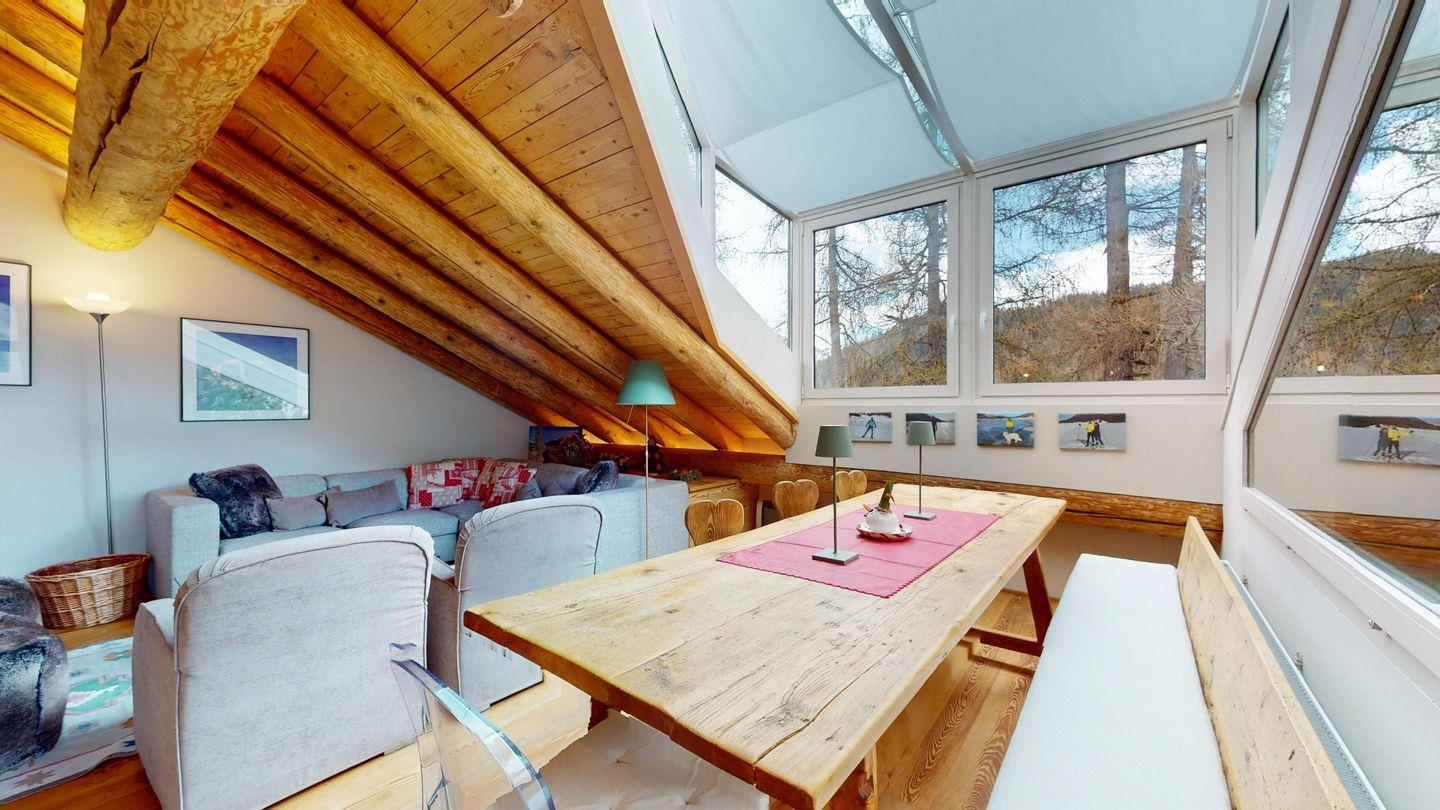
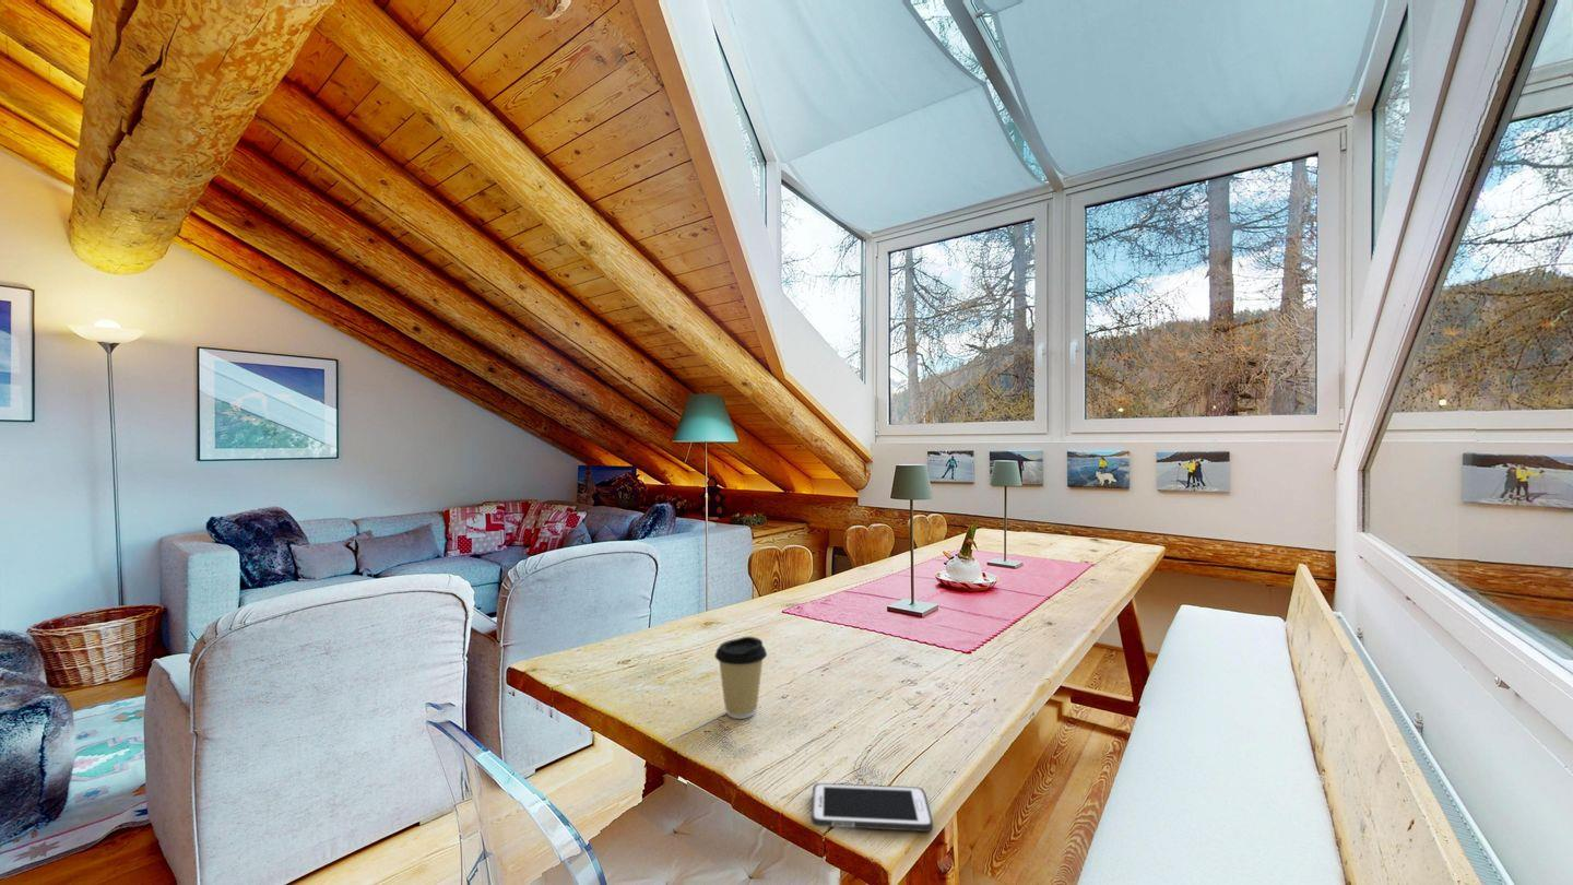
+ coffee cup (741, 677)
+ cell phone (870, 806)
